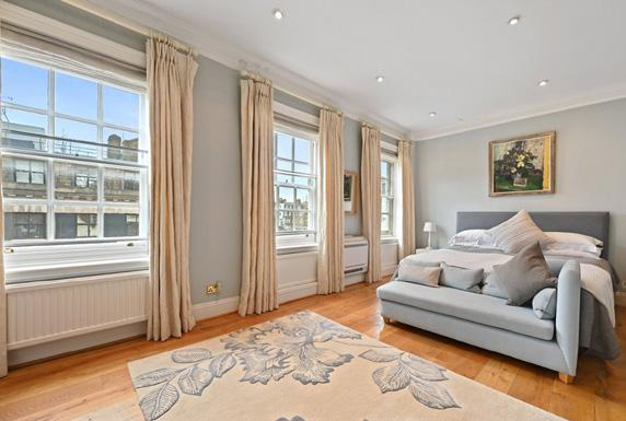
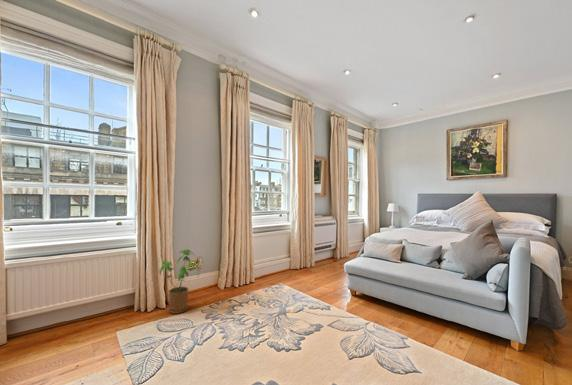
+ house plant (181, 280)
